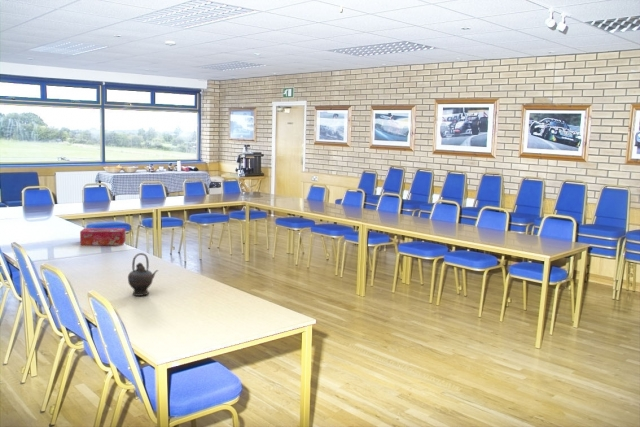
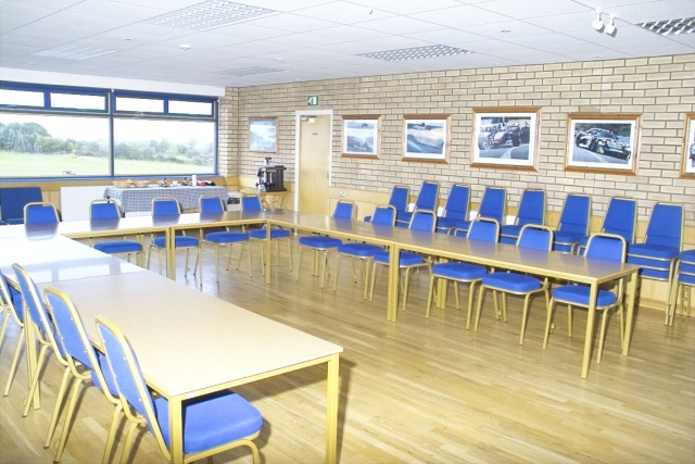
- tissue box (103, 236)
- teapot (143, 273)
